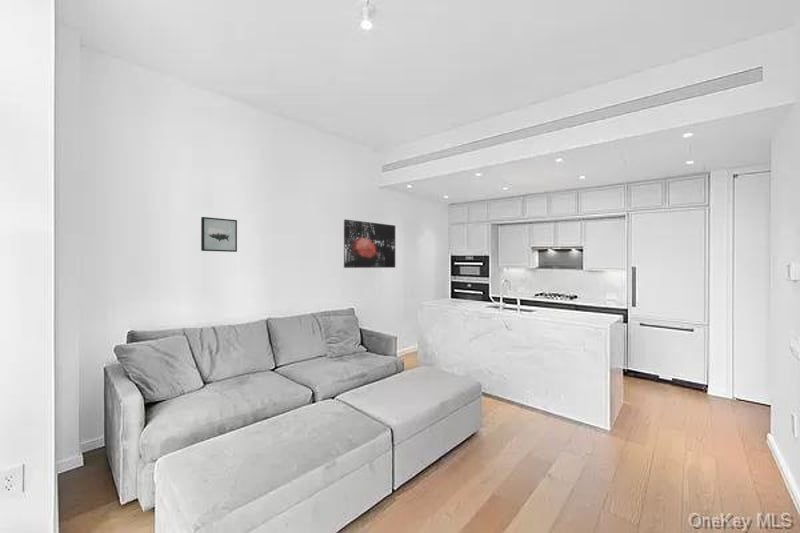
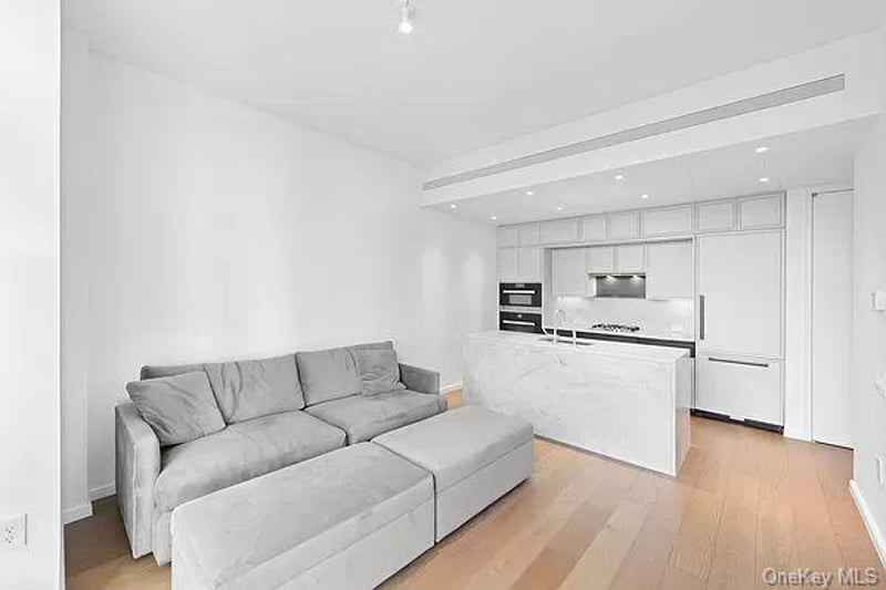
- wall art (371, 245)
- wall art (219, 235)
